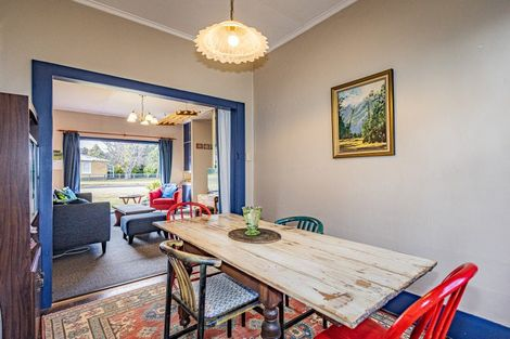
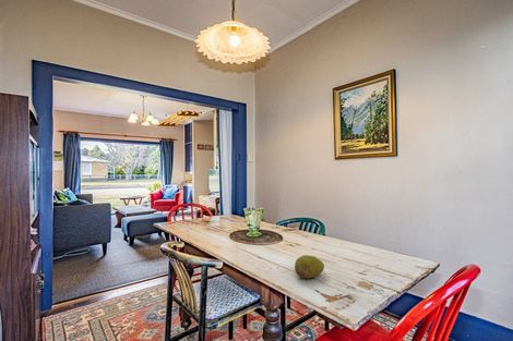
+ fruit (309, 265)
